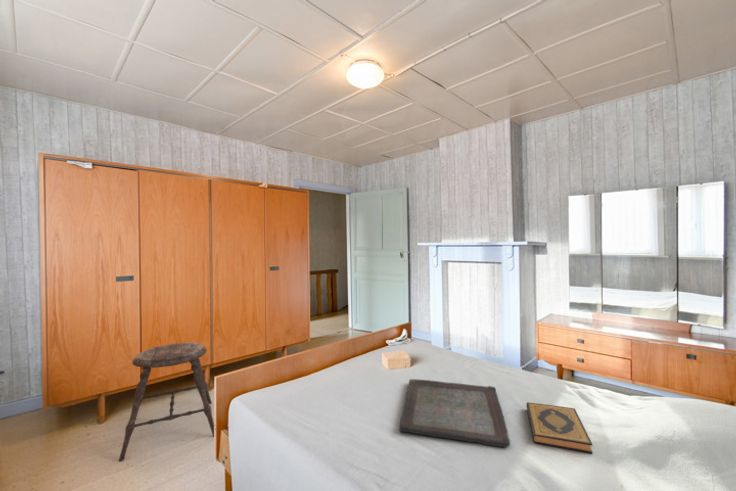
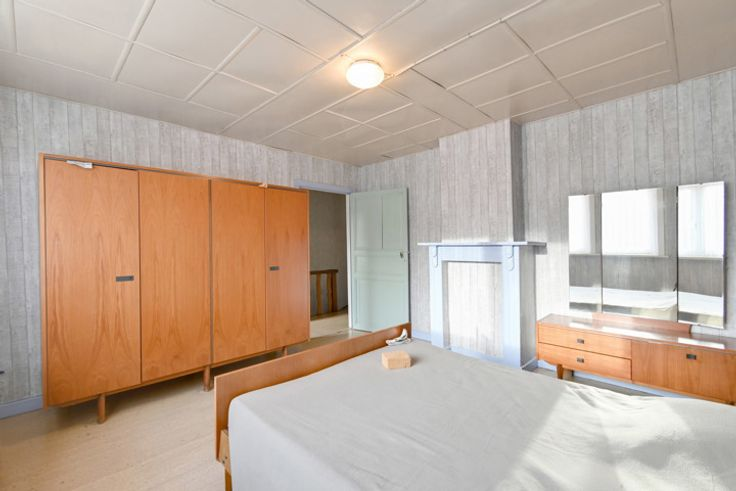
- serving tray (450, 406)
- hardback book (555, 424)
- stool (171, 390)
